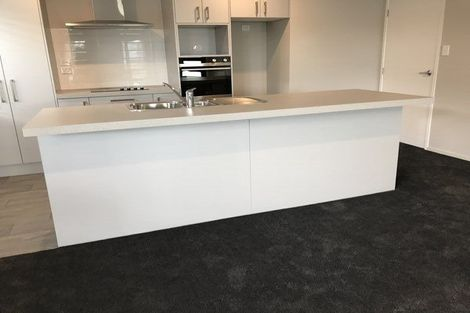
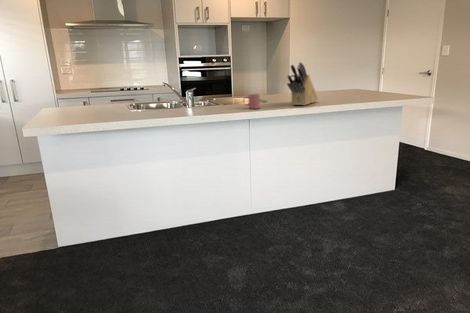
+ mug (251, 101)
+ knife block (302, 83)
